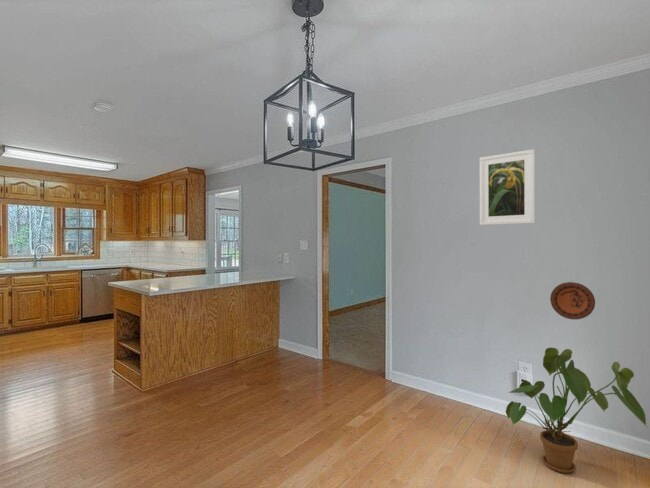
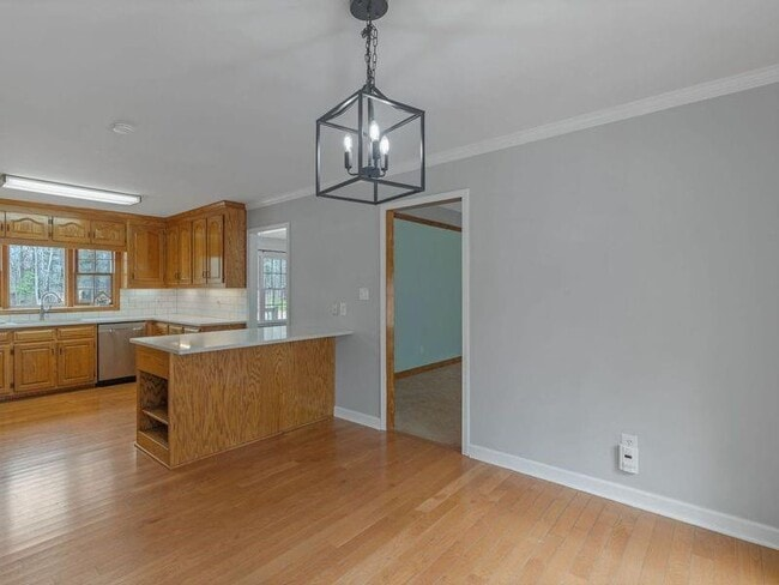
- house plant (569, 408)
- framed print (506, 189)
- decorative plate (572, 300)
